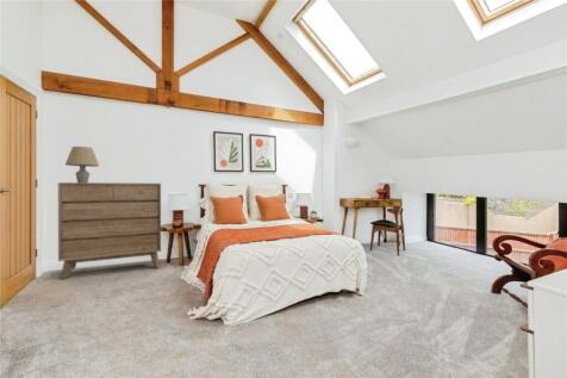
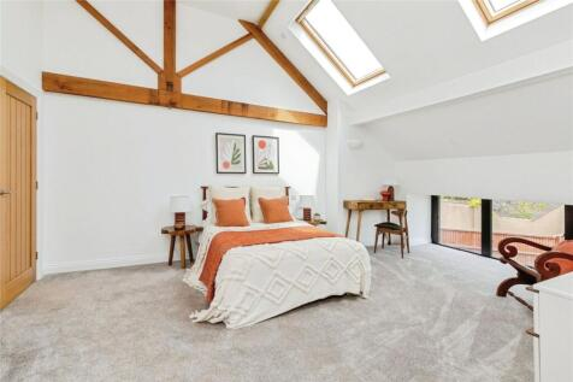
- table lamp (82, 165)
- dresser (114, 225)
